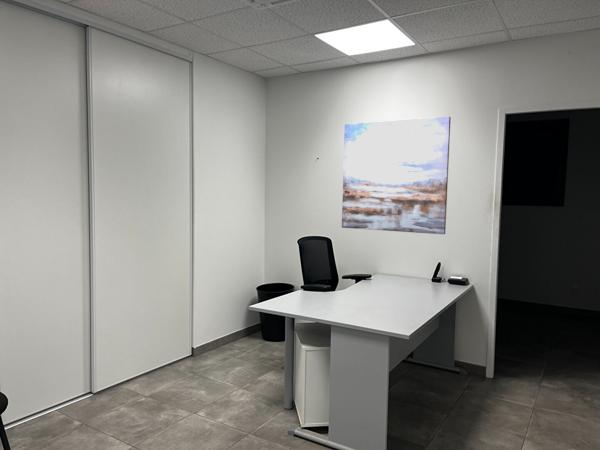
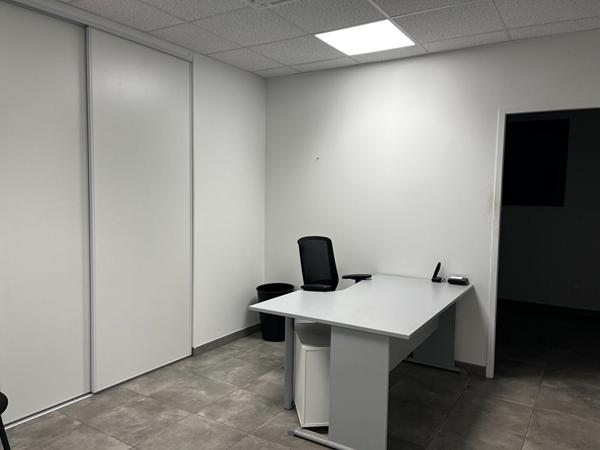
- wall art (392, 176)
